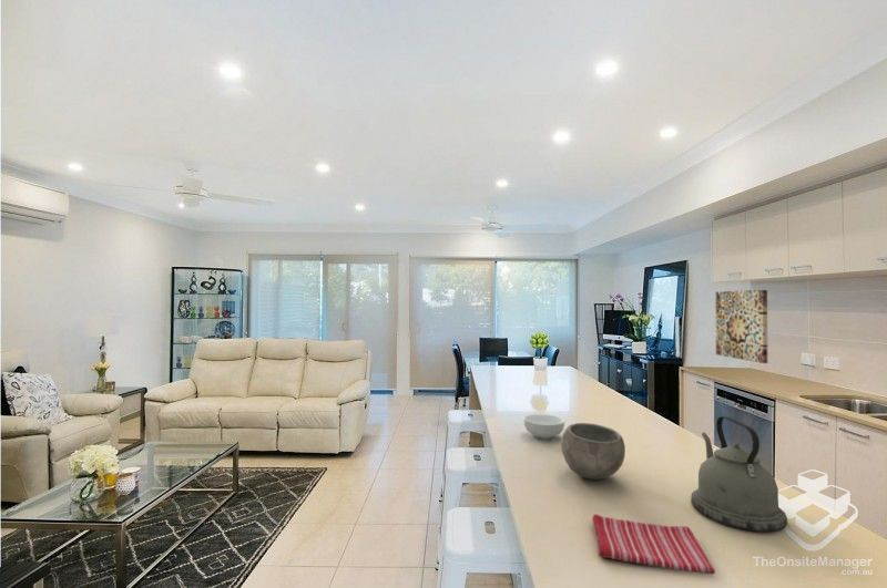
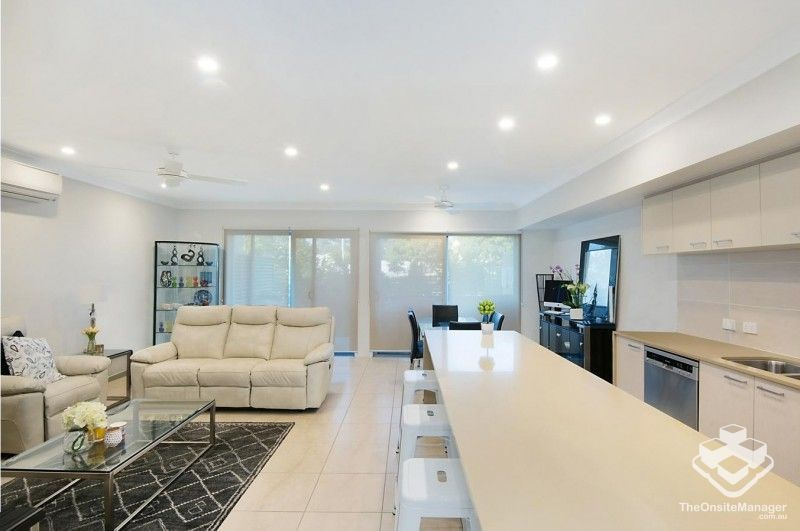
- kettle (731, 464)
- dish towel (646, 540)
- cereal bowl (543, 426)
- bowl (591, 452)
- wall art (740, 324)
